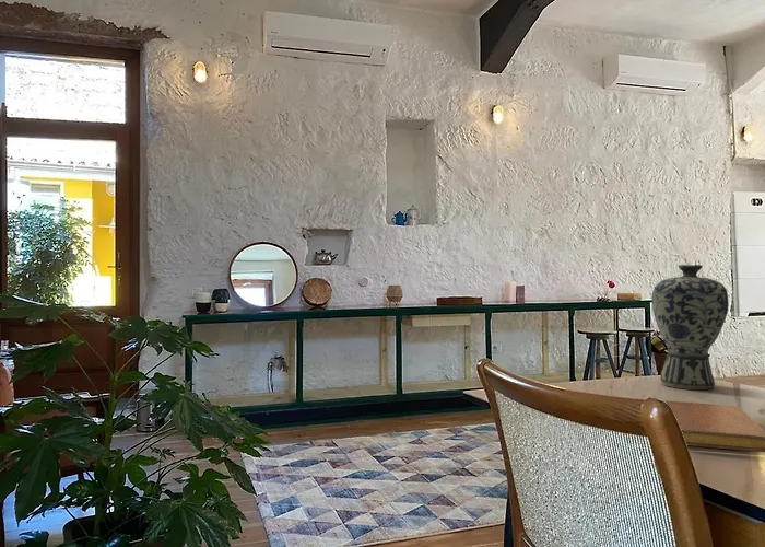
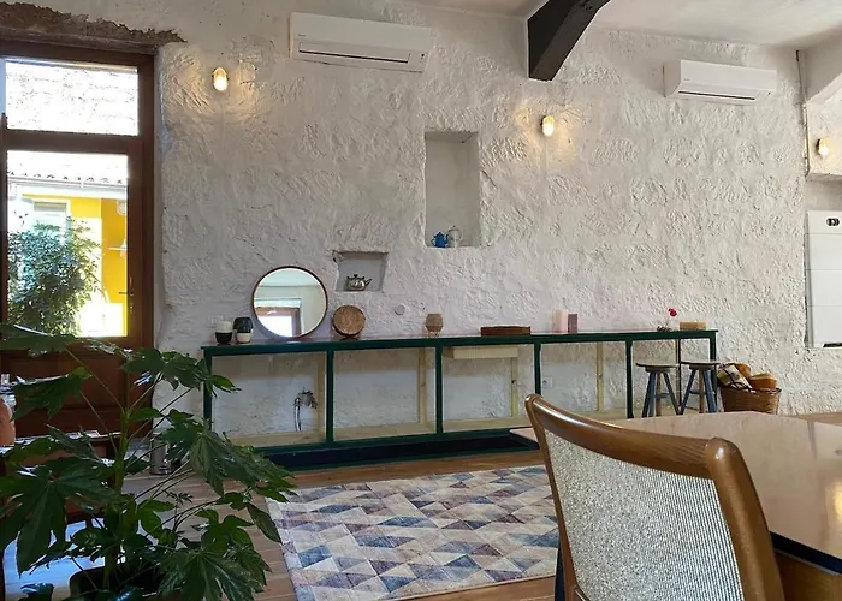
- notebook (701, 422)
- vase (688, 325)
